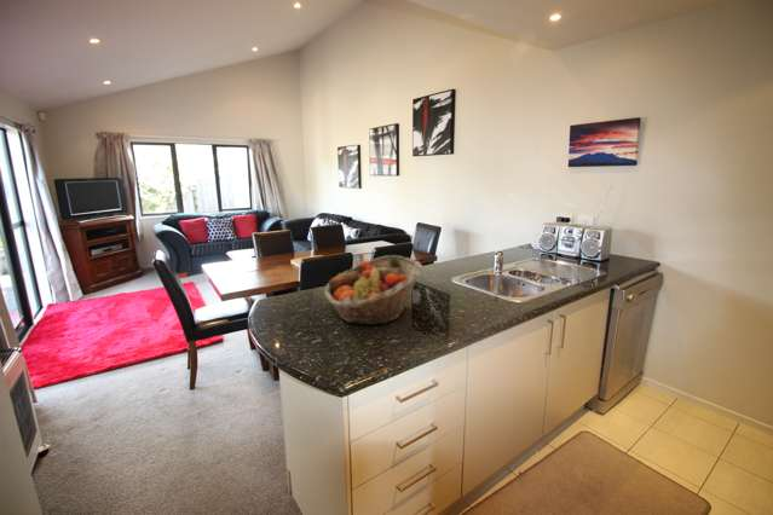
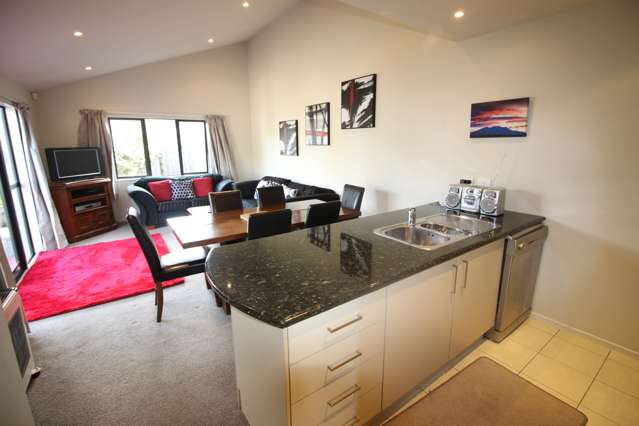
- fruit basket (373, 287)
